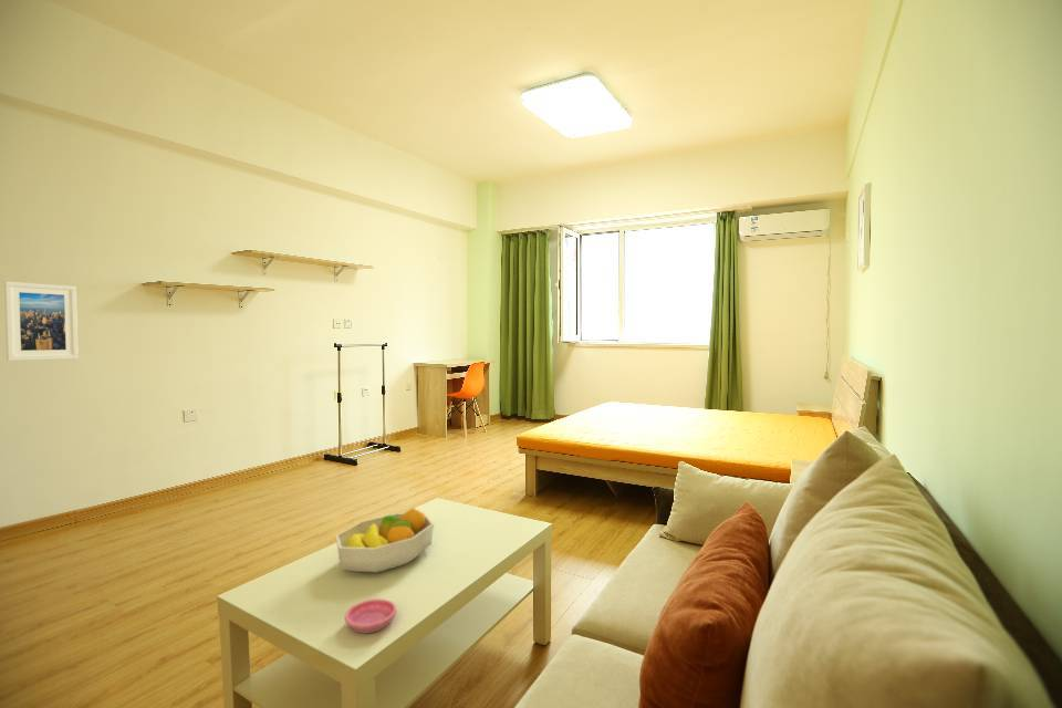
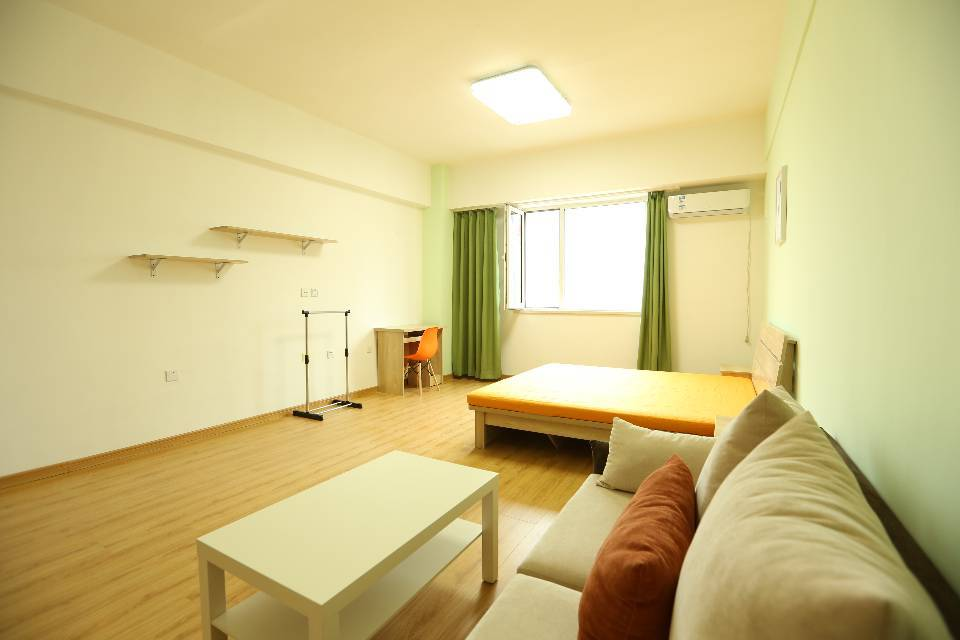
- fruit bowl (386, 537)
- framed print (42, 322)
- saucer (371, 616)
